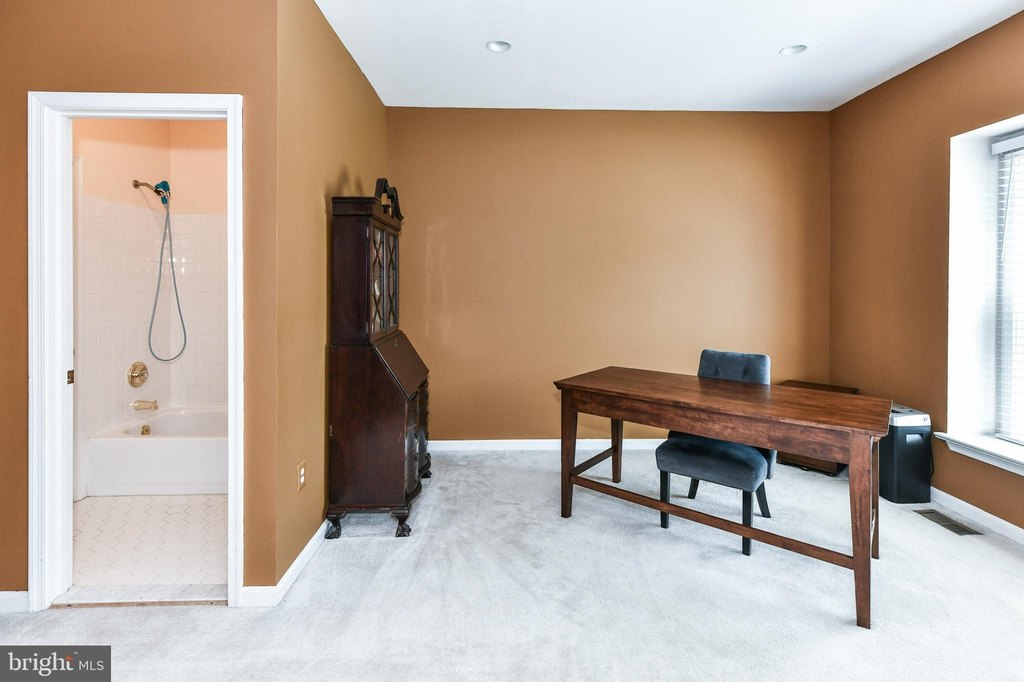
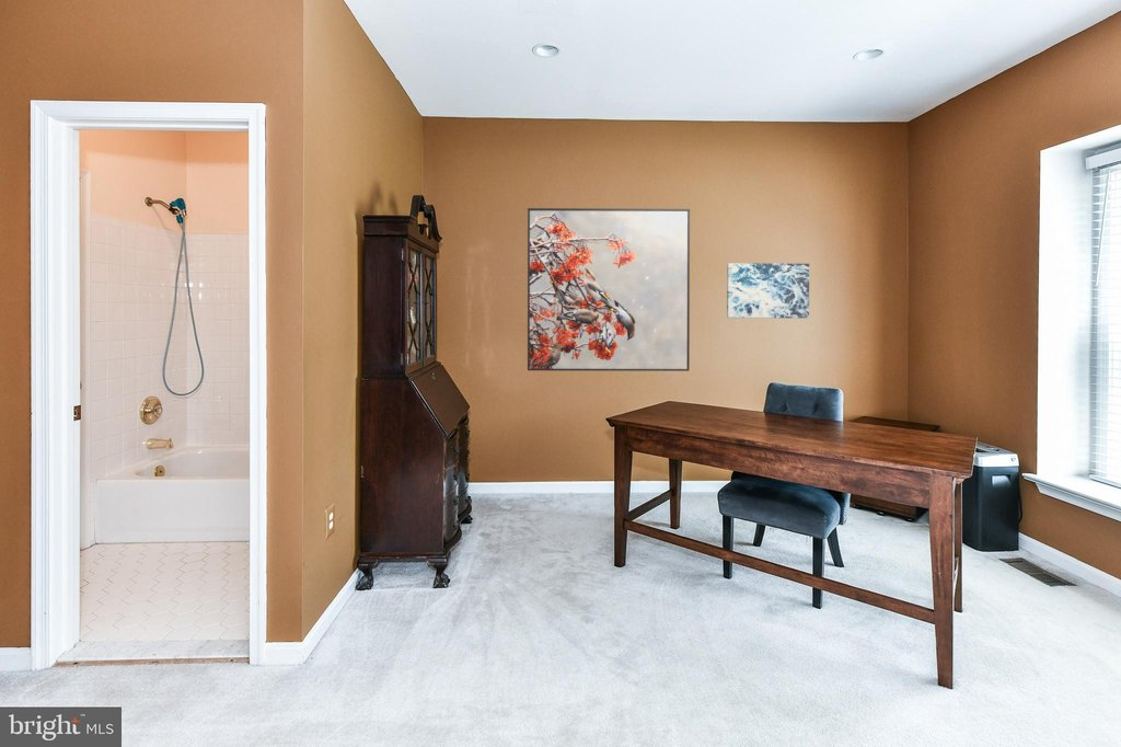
+ wall art (767, 290)
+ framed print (608, 289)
